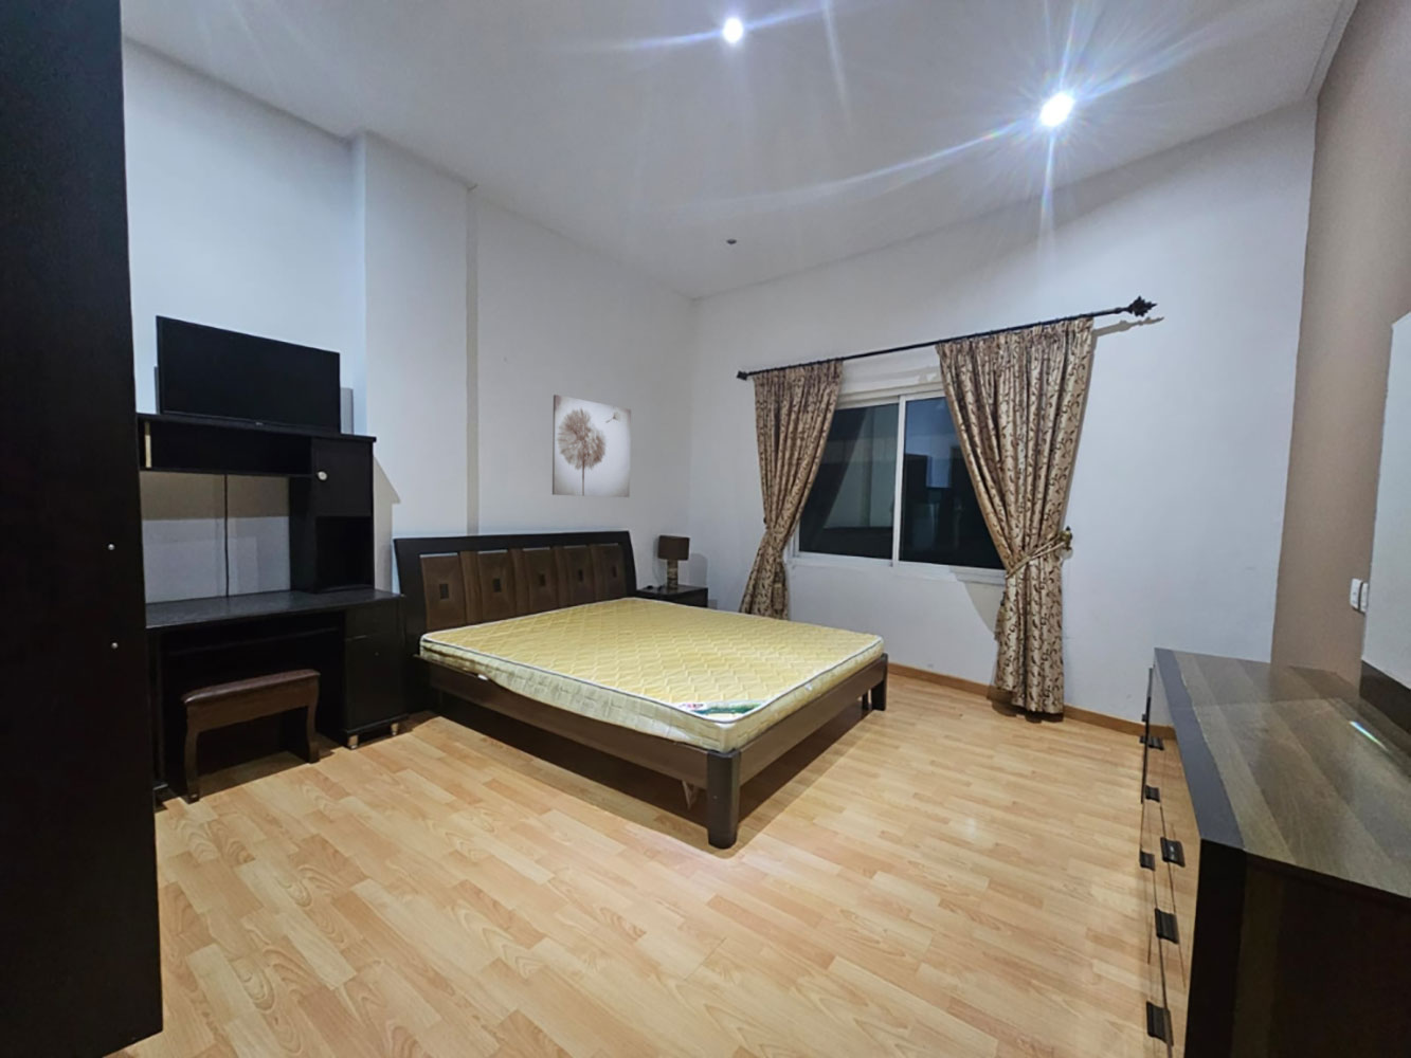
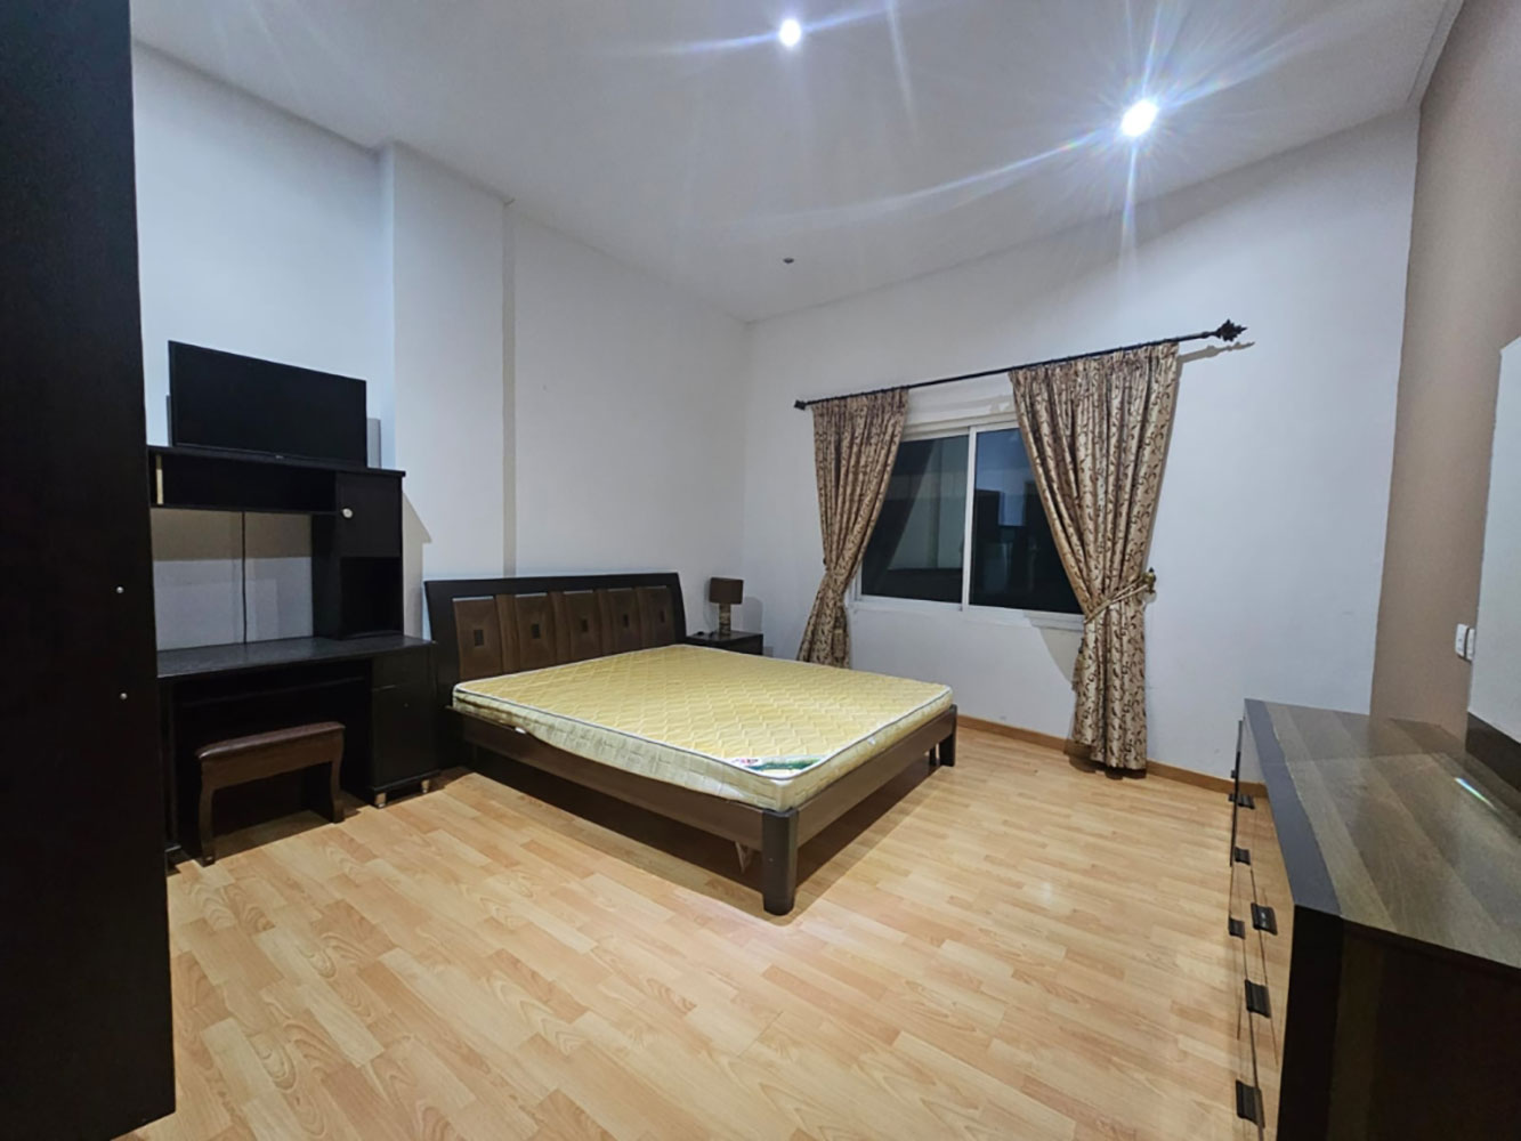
- wall art (594, 449)
